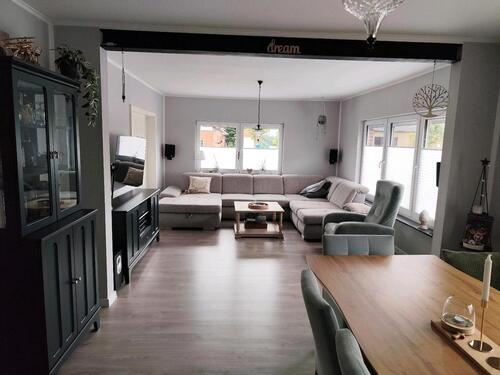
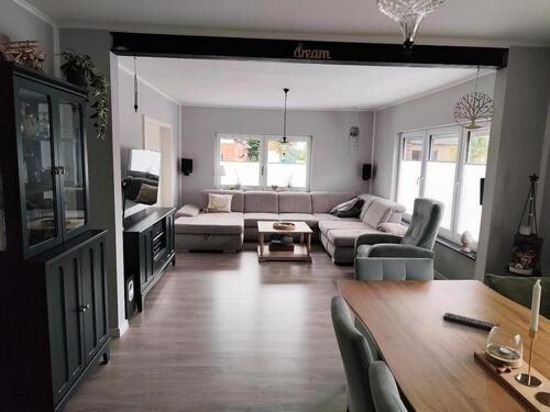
+ remote control (470, 322)
